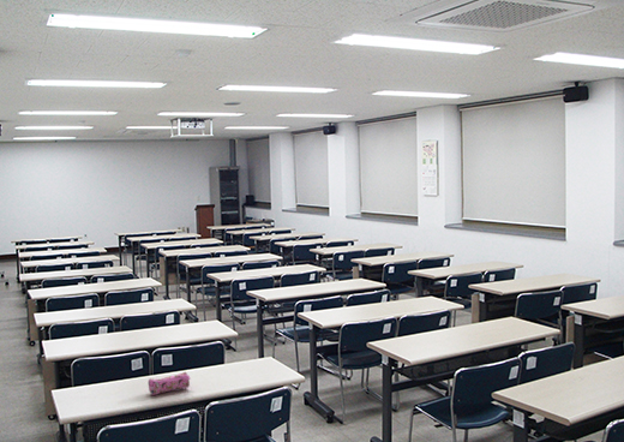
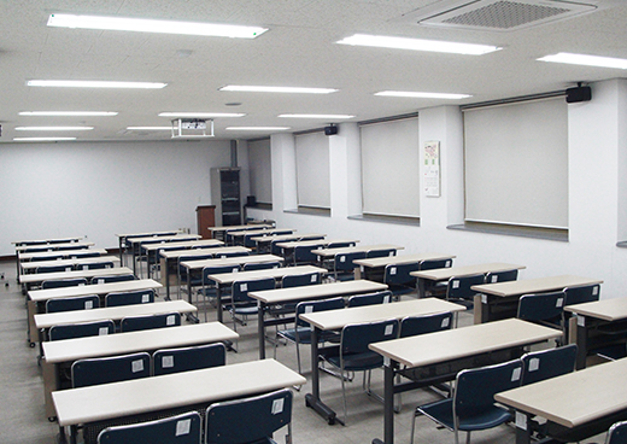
- pencil case (169, 383)
